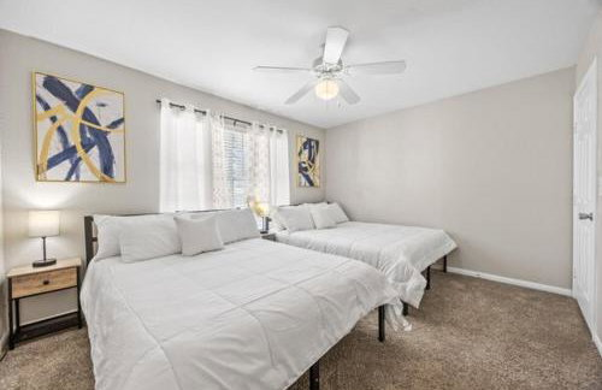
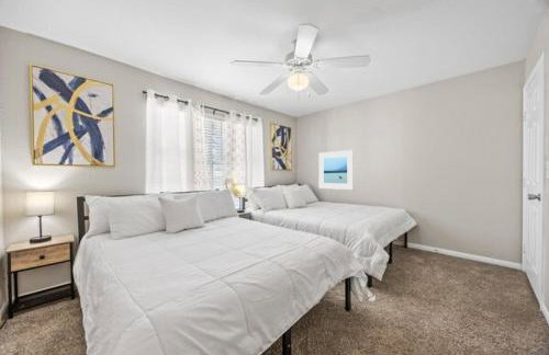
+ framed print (335, 170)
